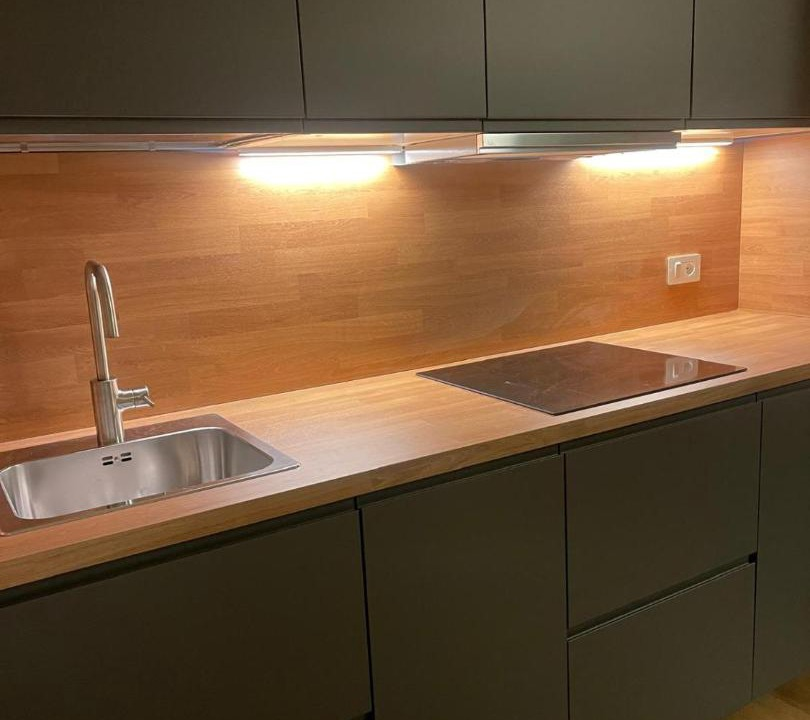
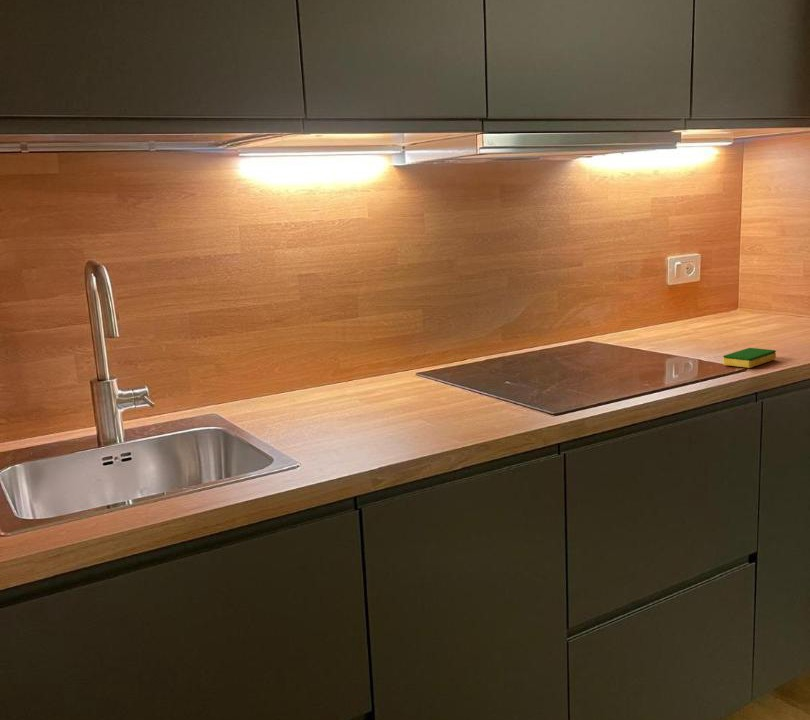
+ dish sponge (749, 357)
